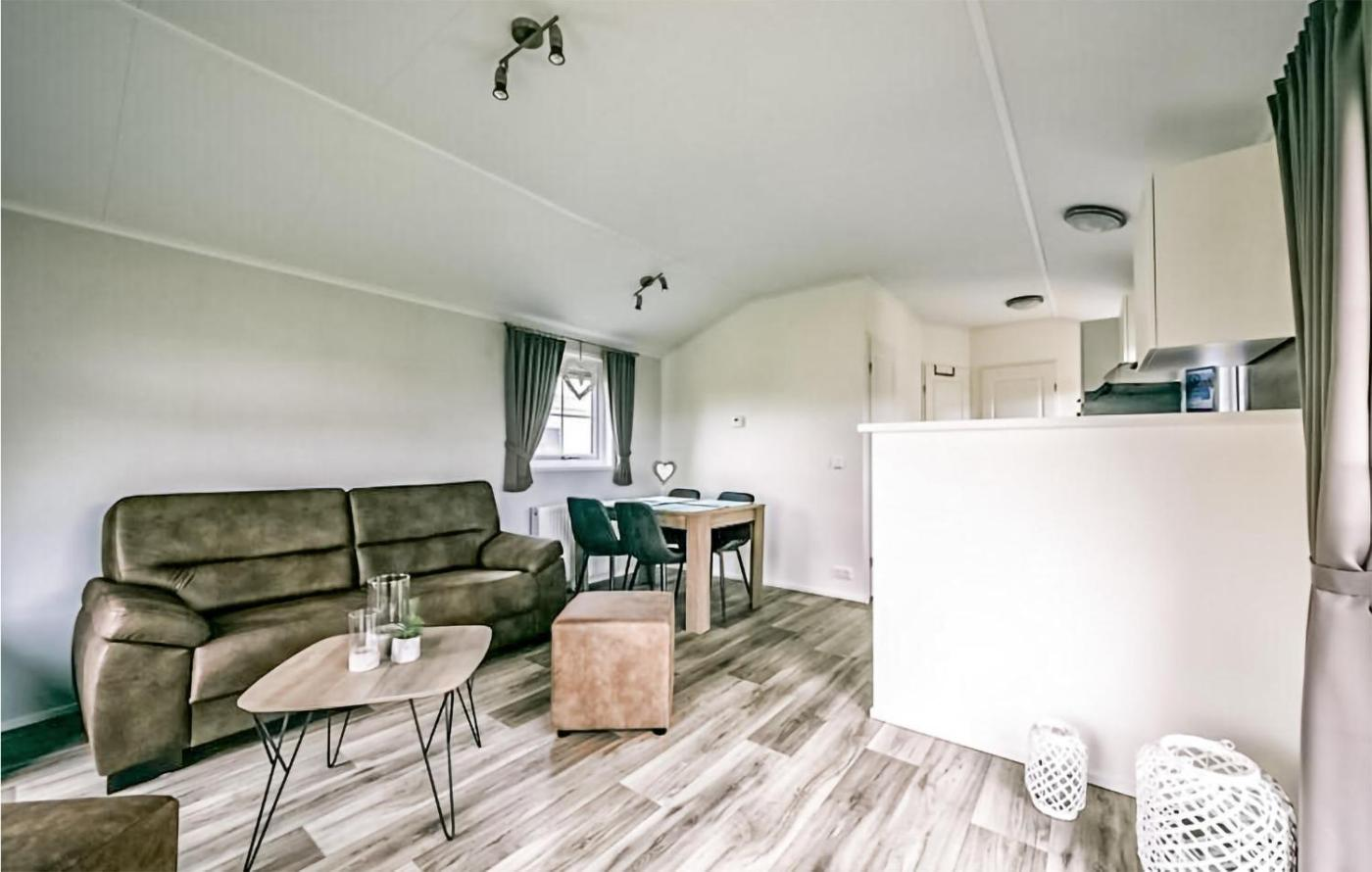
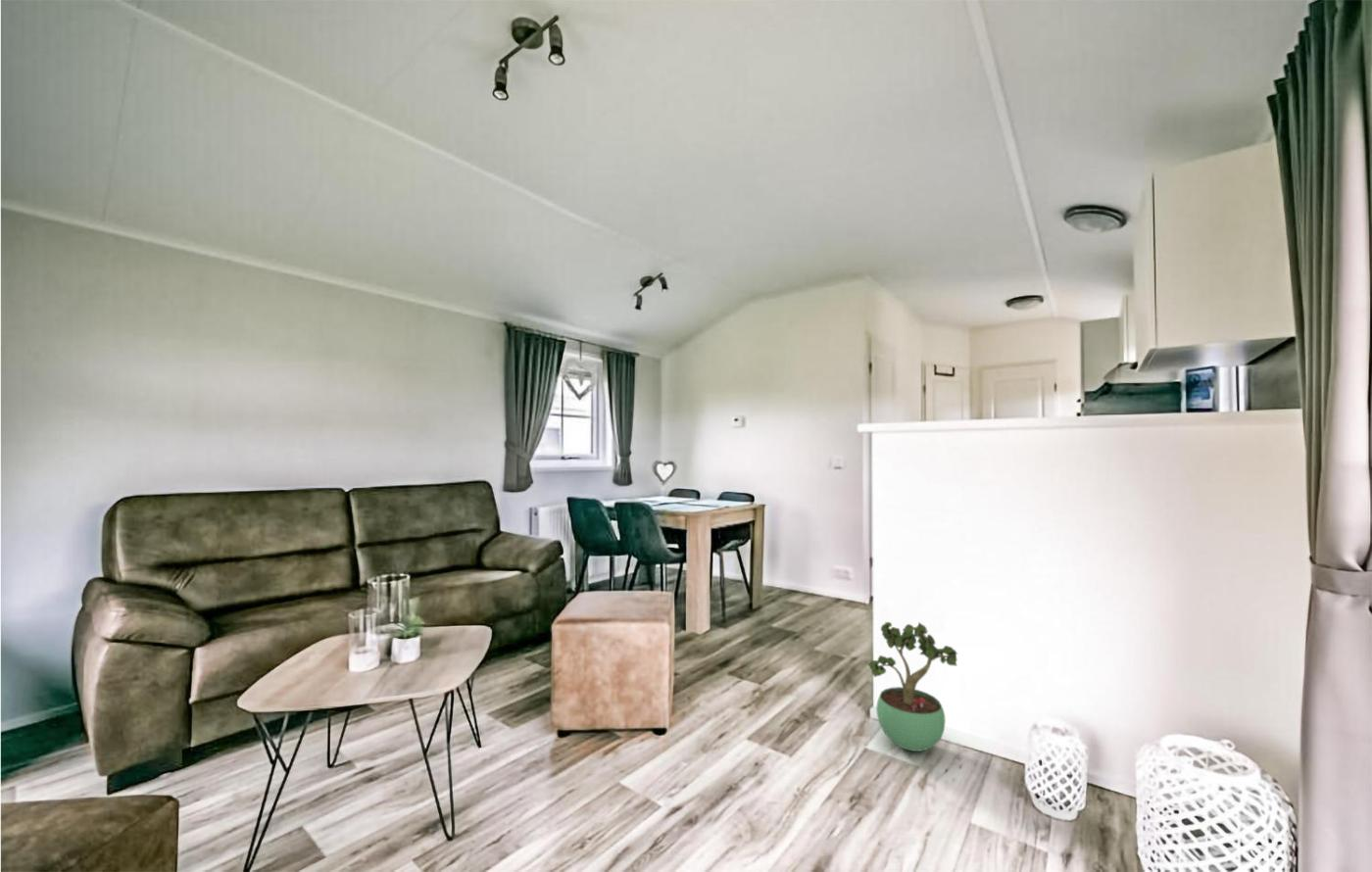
+ potted plant (913, 683)
